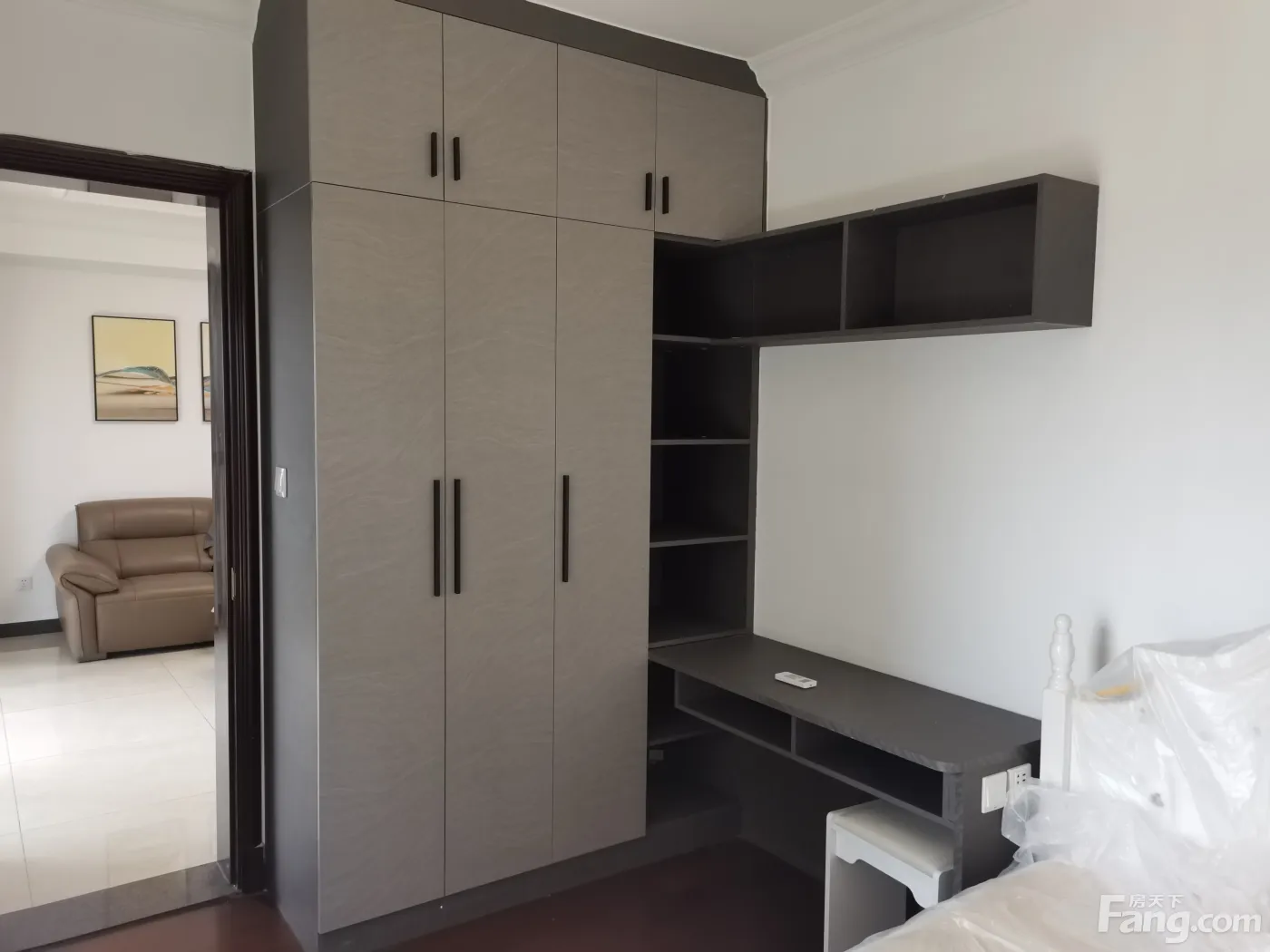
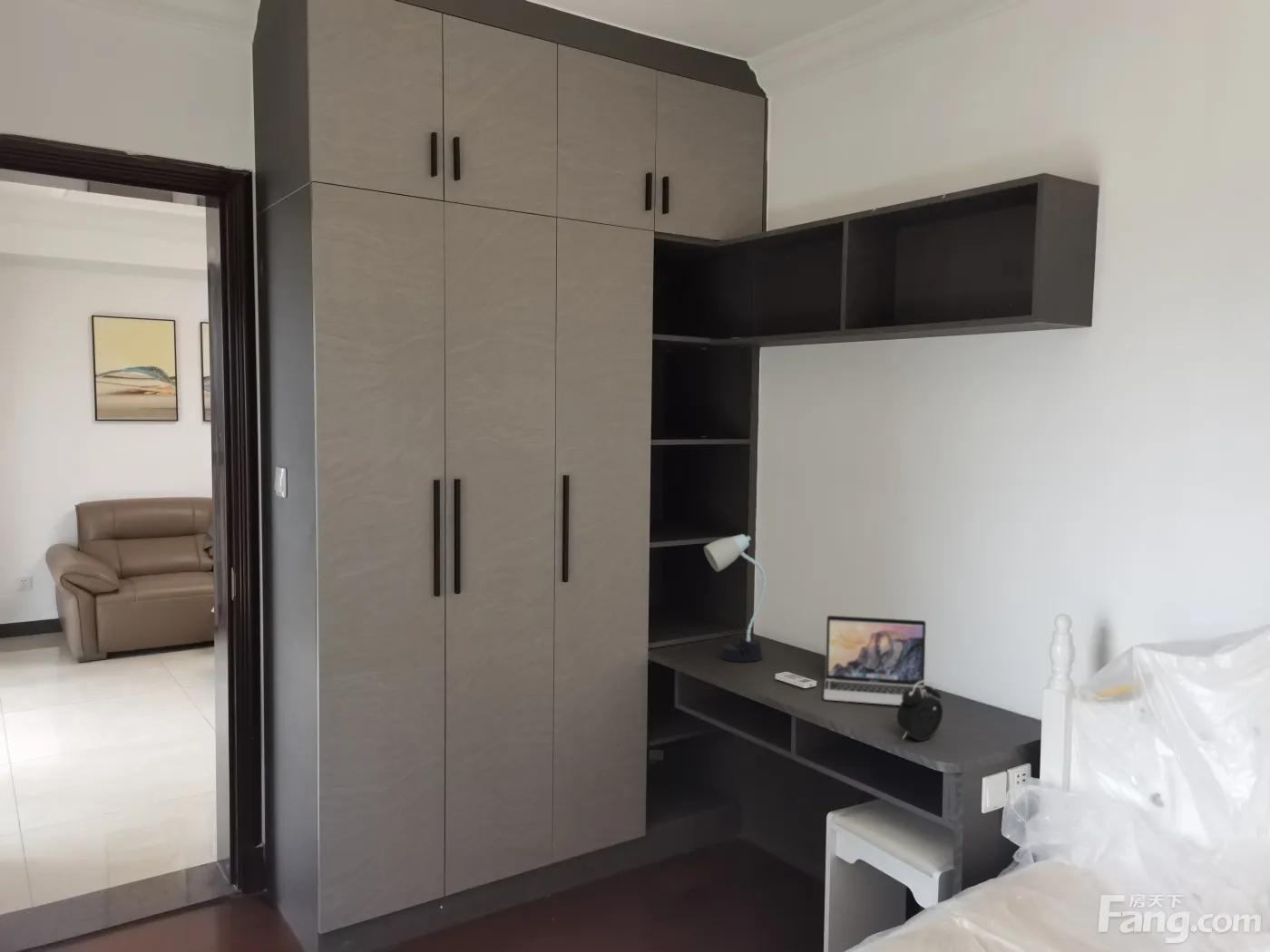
+ laptop (875, 659)
+ desk lamp (757, 606)
+ alarm clock (919, 708)
